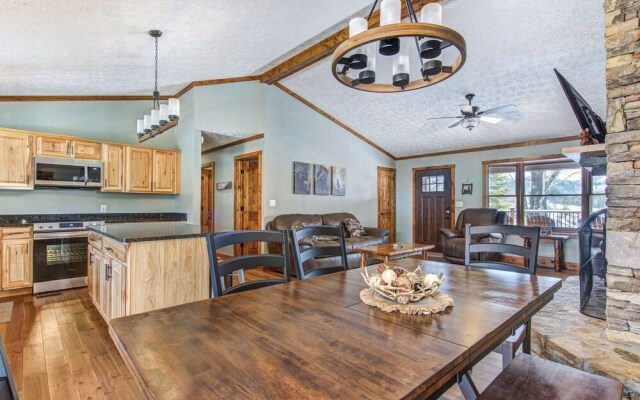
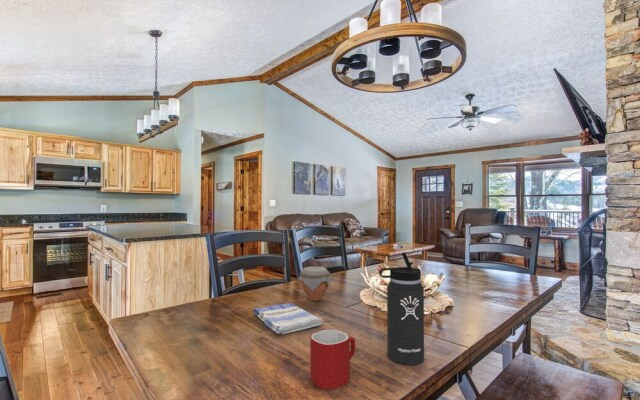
+ mug (335, 356)
+ thermos bottle (401, 304)
+ dish towel (286, 315)
+ jar (315, 283)
